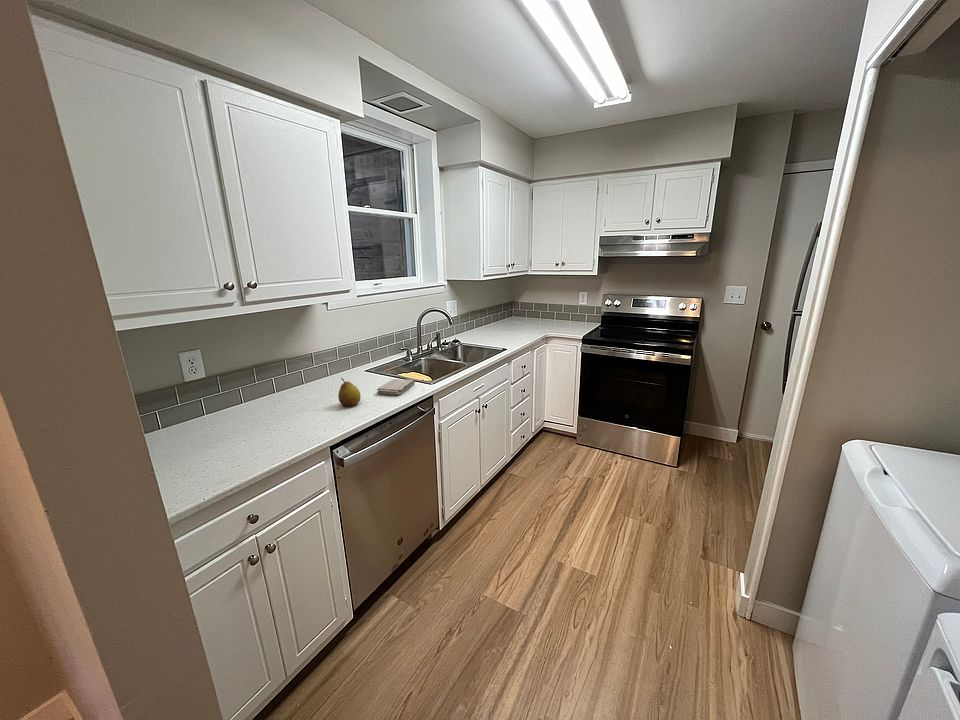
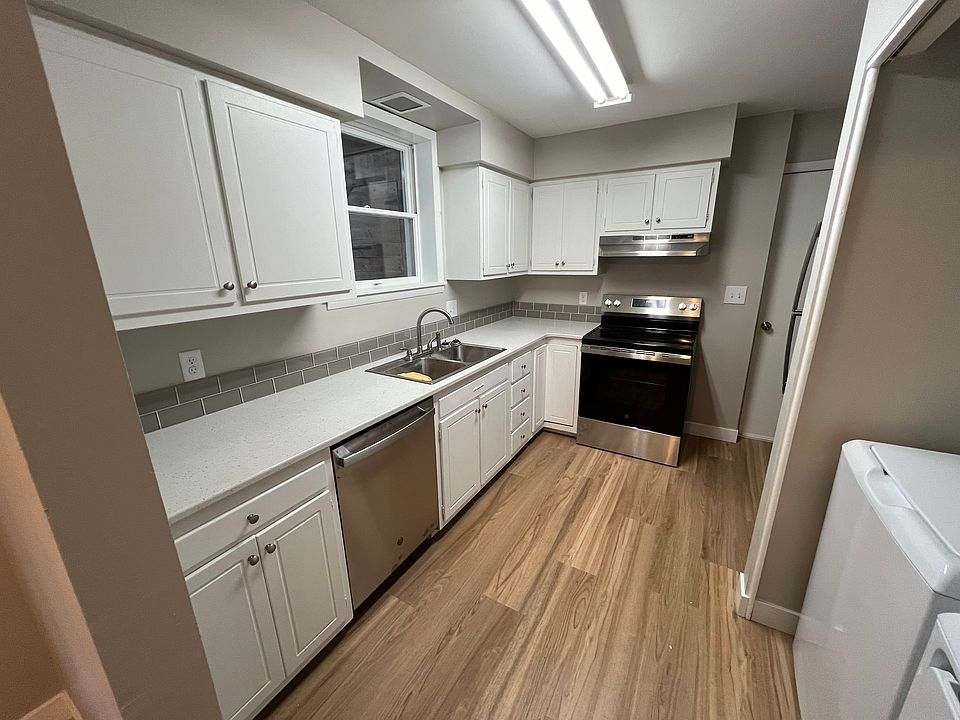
- fruit (349, 391)
- washcloth (396, 386)
